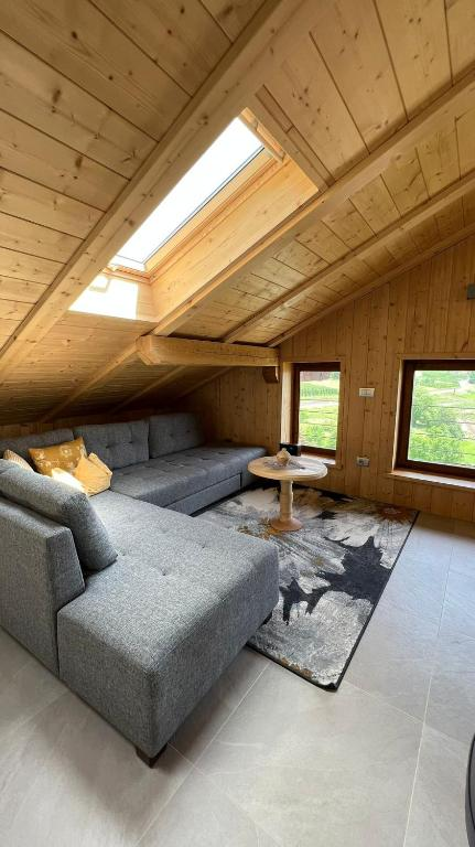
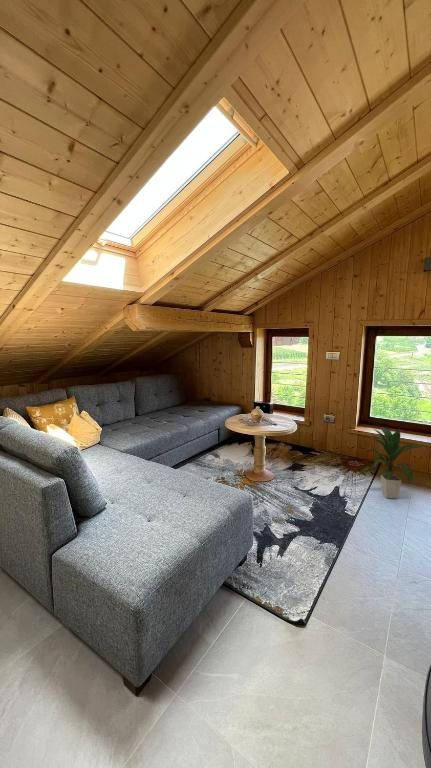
+ indoor plant (388, 460)
